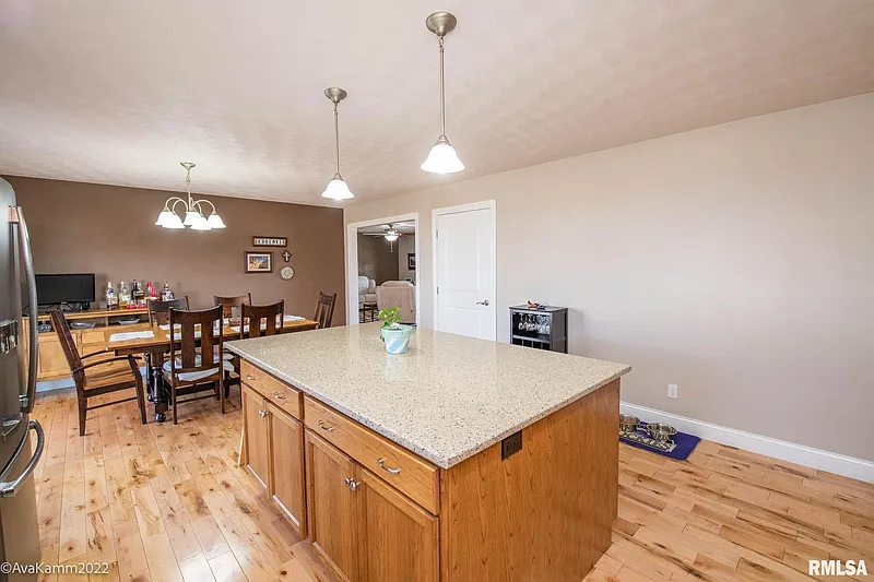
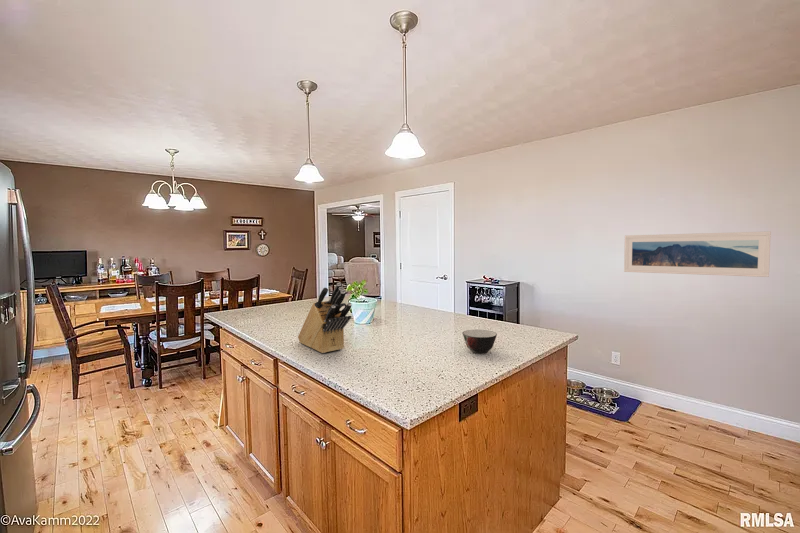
+ soup bowl (479, 342)
+ knife block (323, 314)
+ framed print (689, 253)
